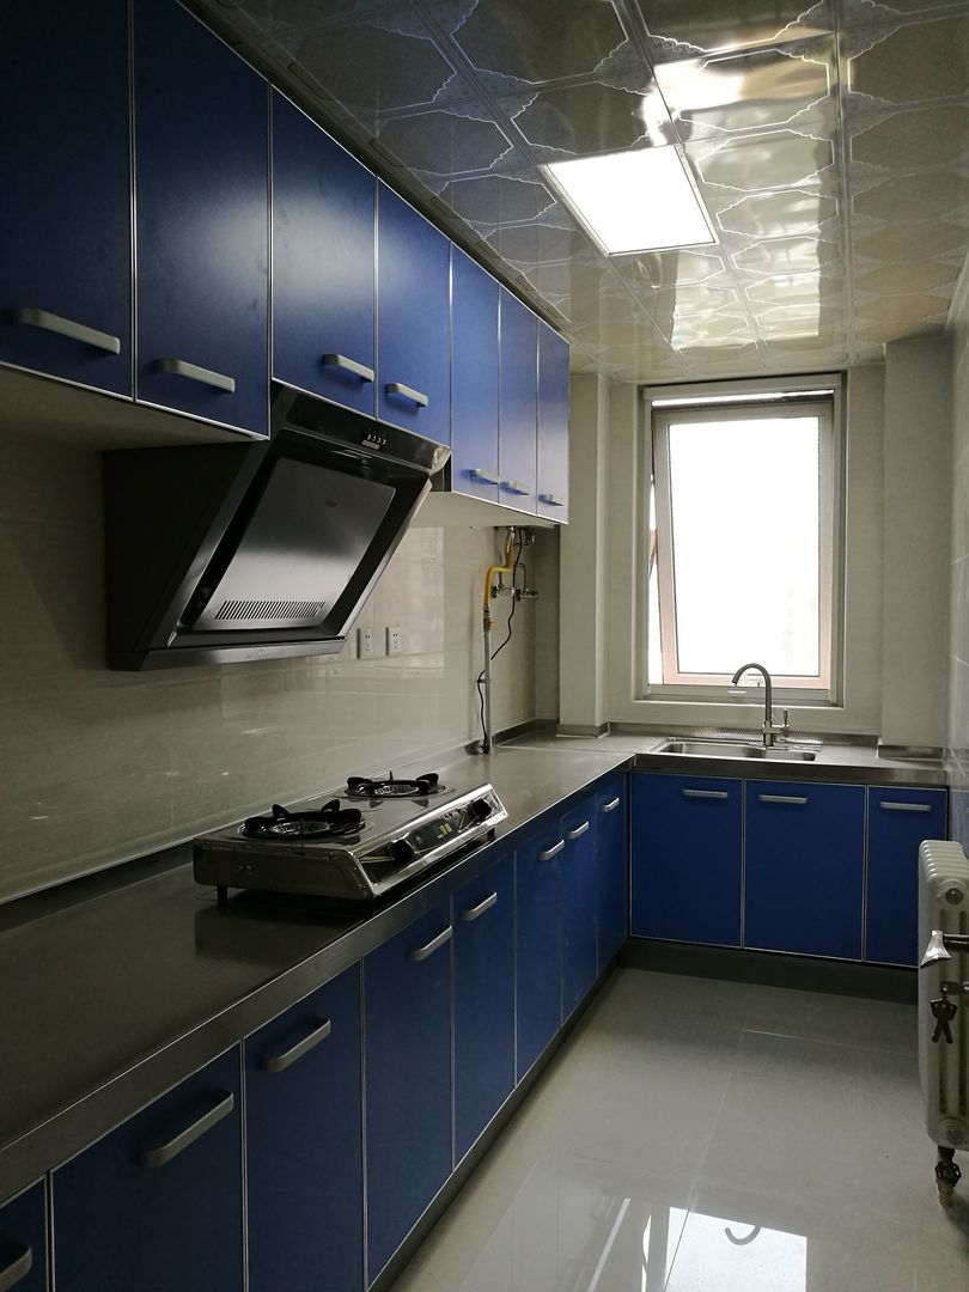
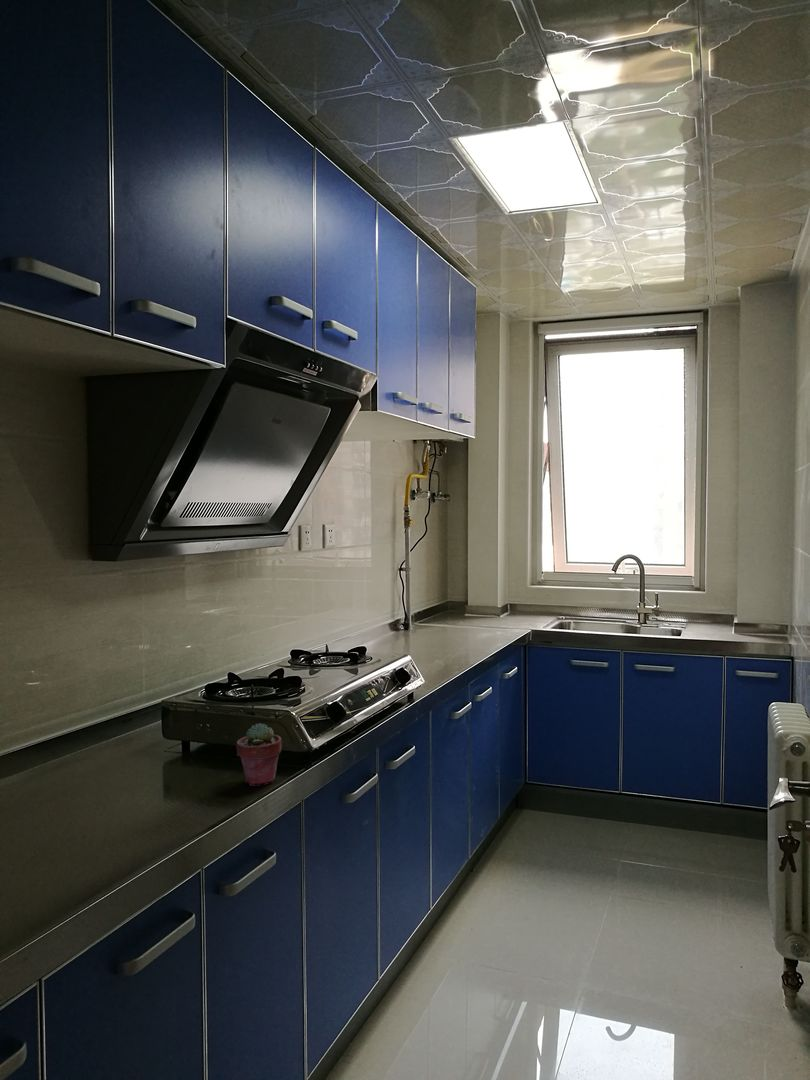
+ potted succulent (259, 751)
